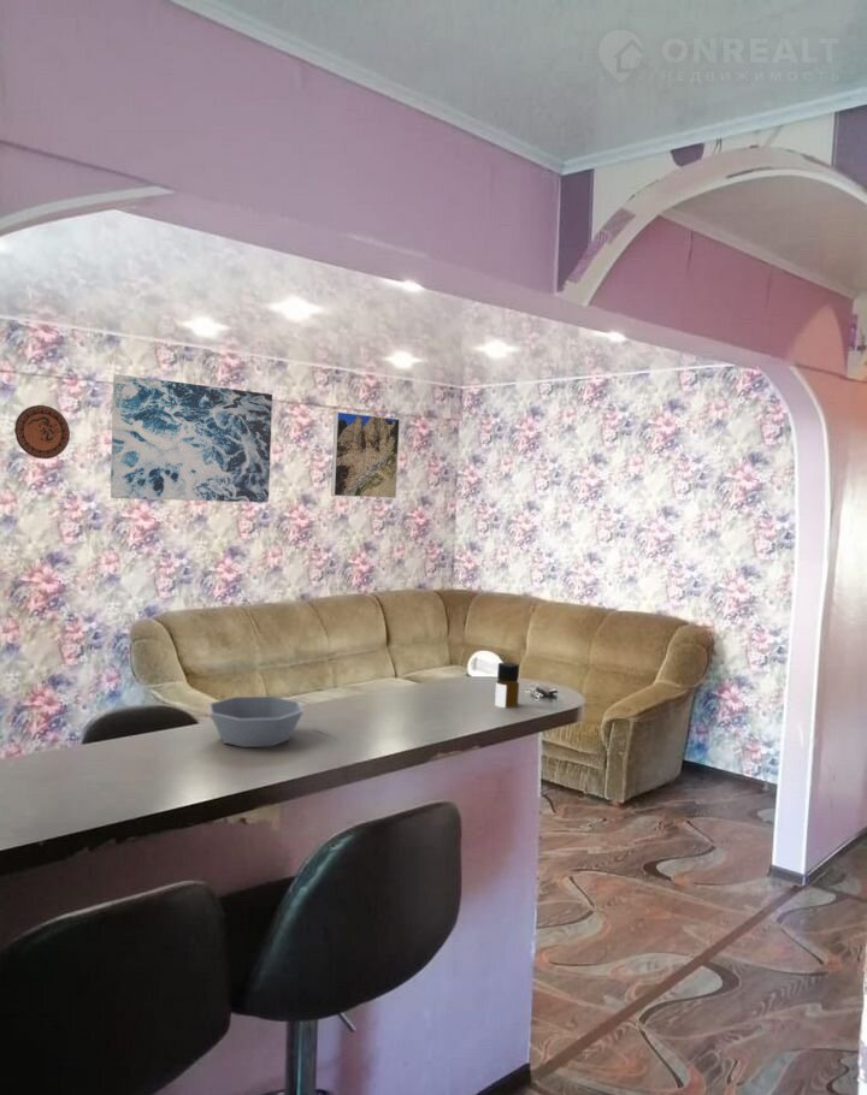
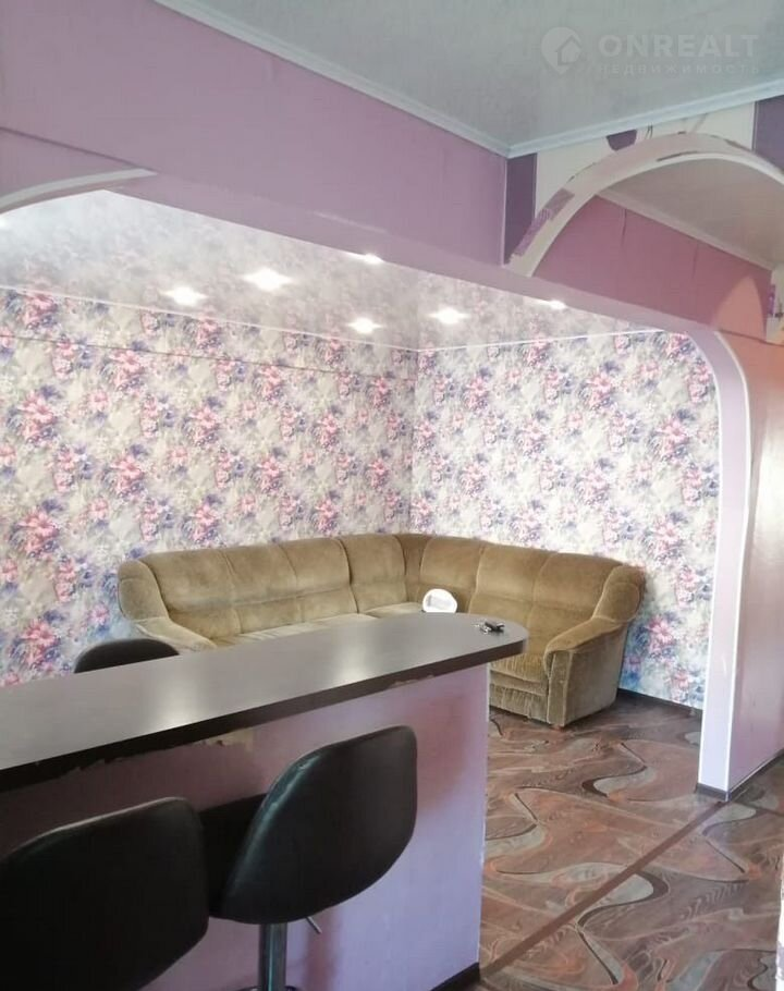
- bottle (507, 685)
- wall art (195, 443)
- bowl (254, 722)
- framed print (366, 456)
- decorative plate (42, 432)
